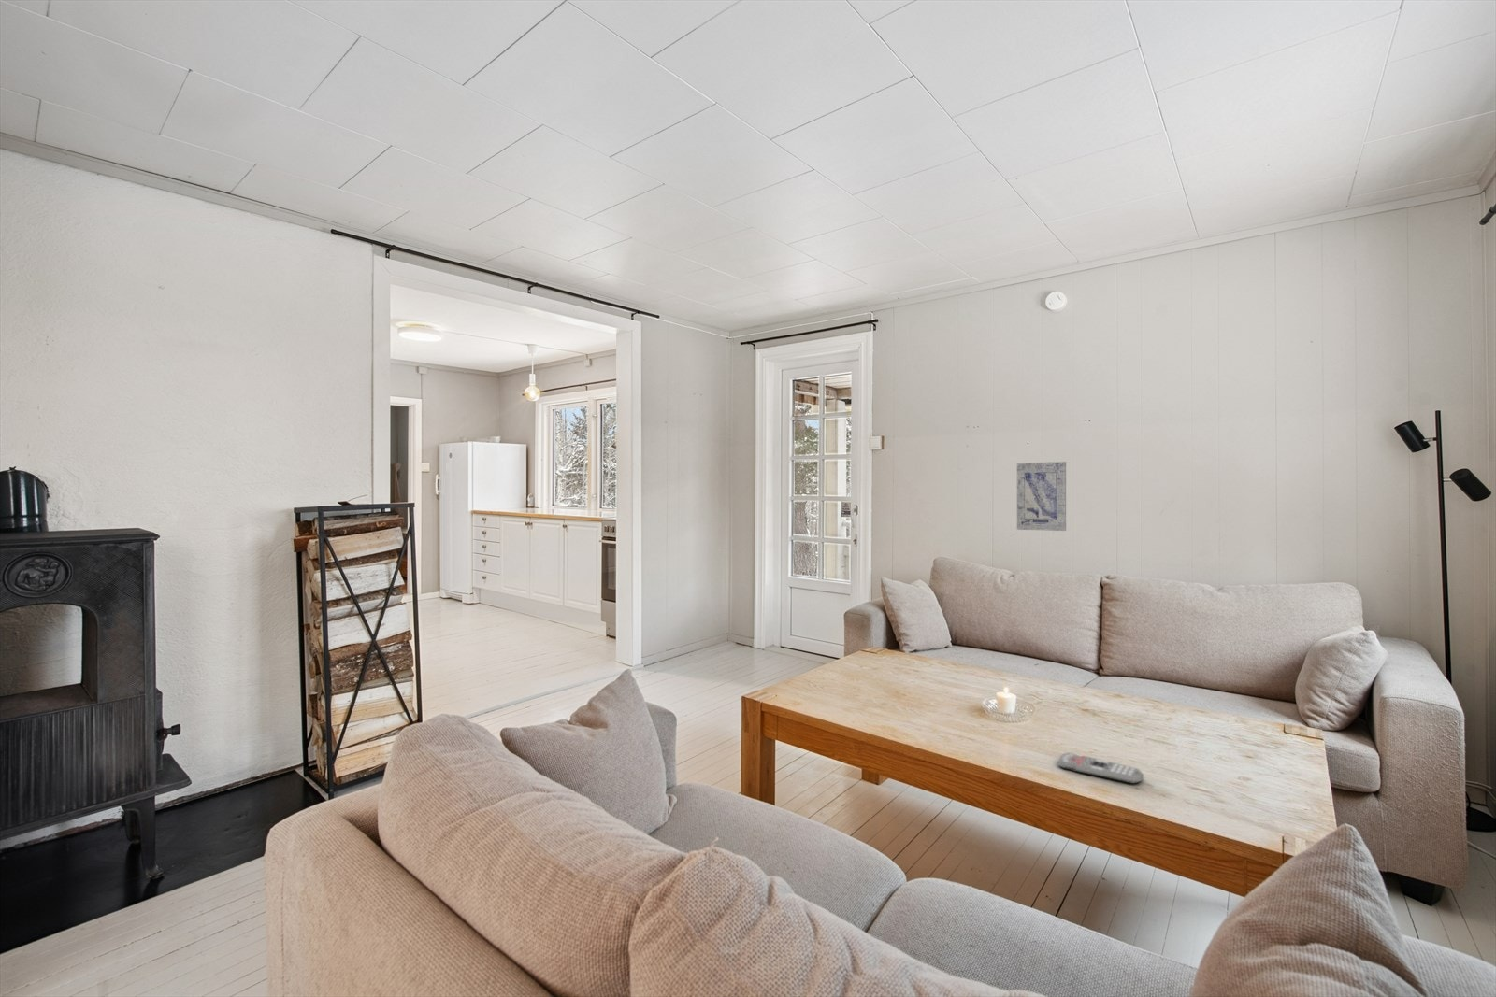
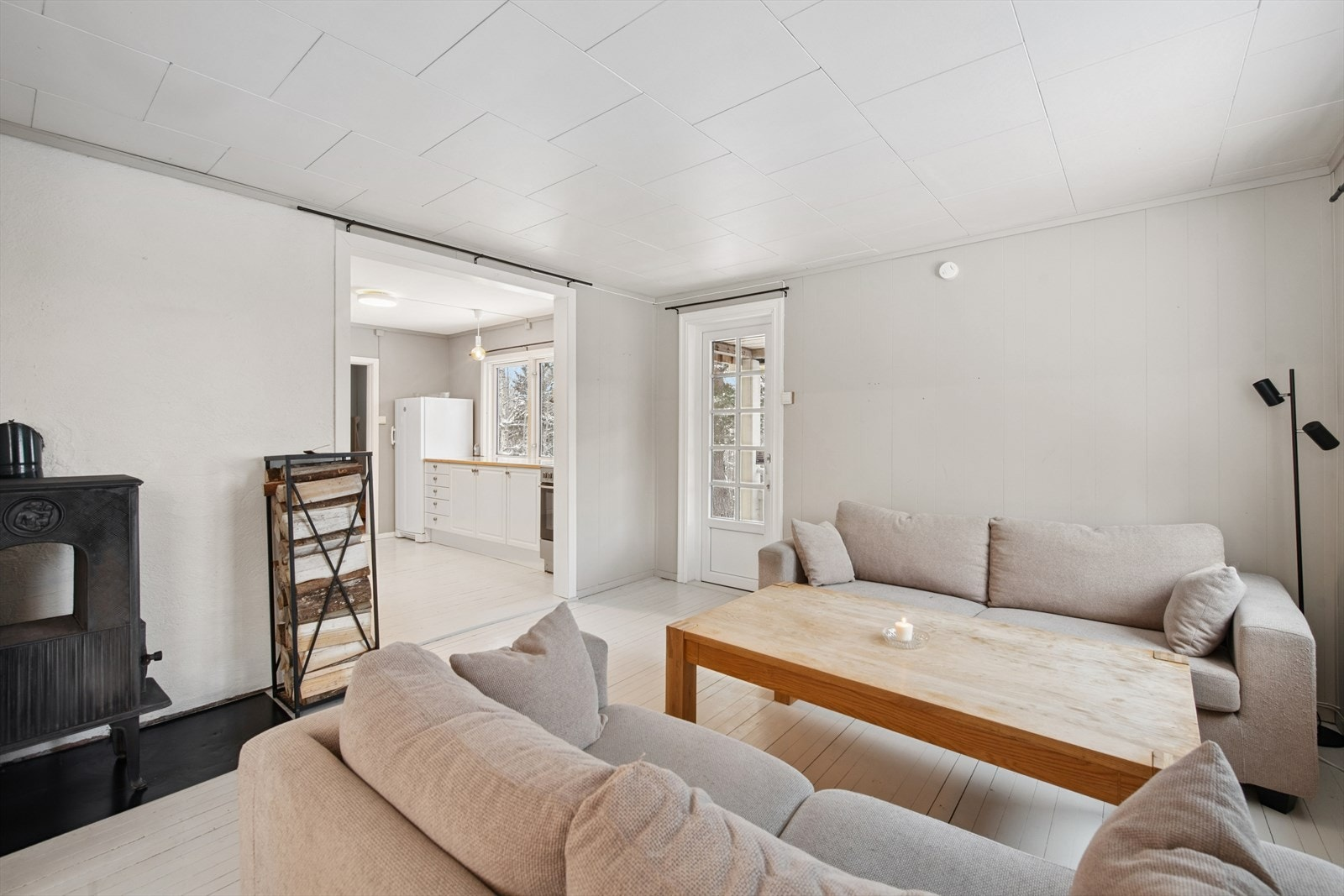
- wall art (1041, 496)
- remote control (1100, 768)
